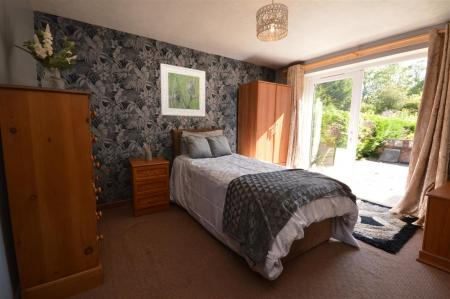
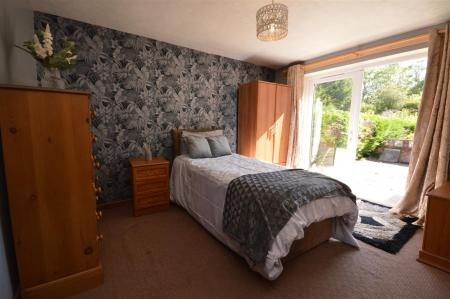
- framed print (184, 92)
